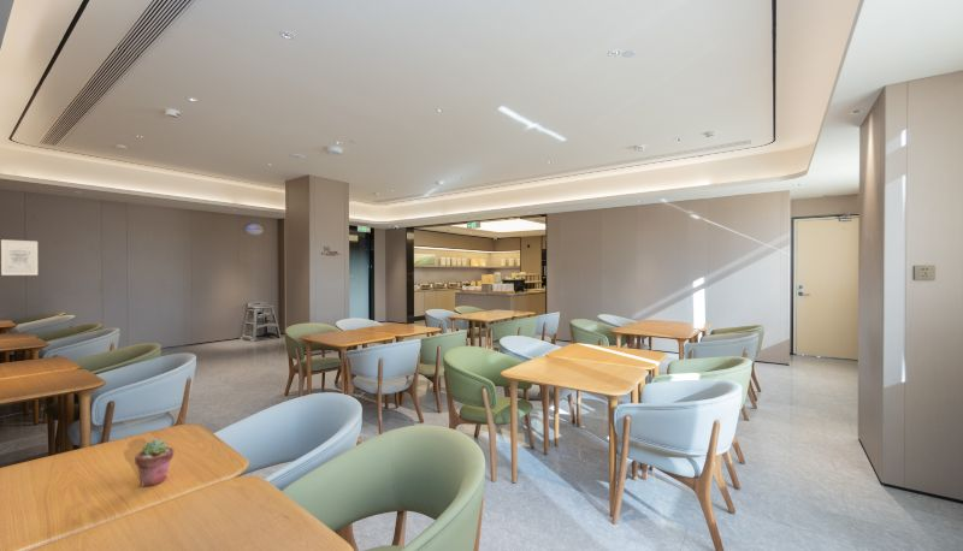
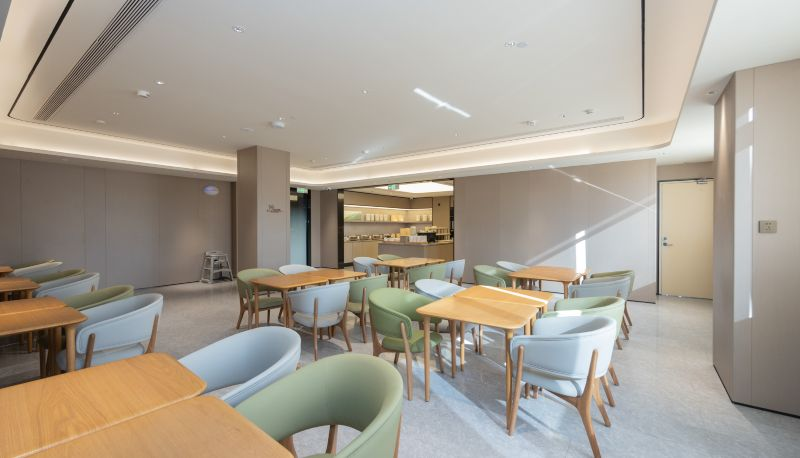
- potted succulent (154, 460)
- wall art (19, 257)
